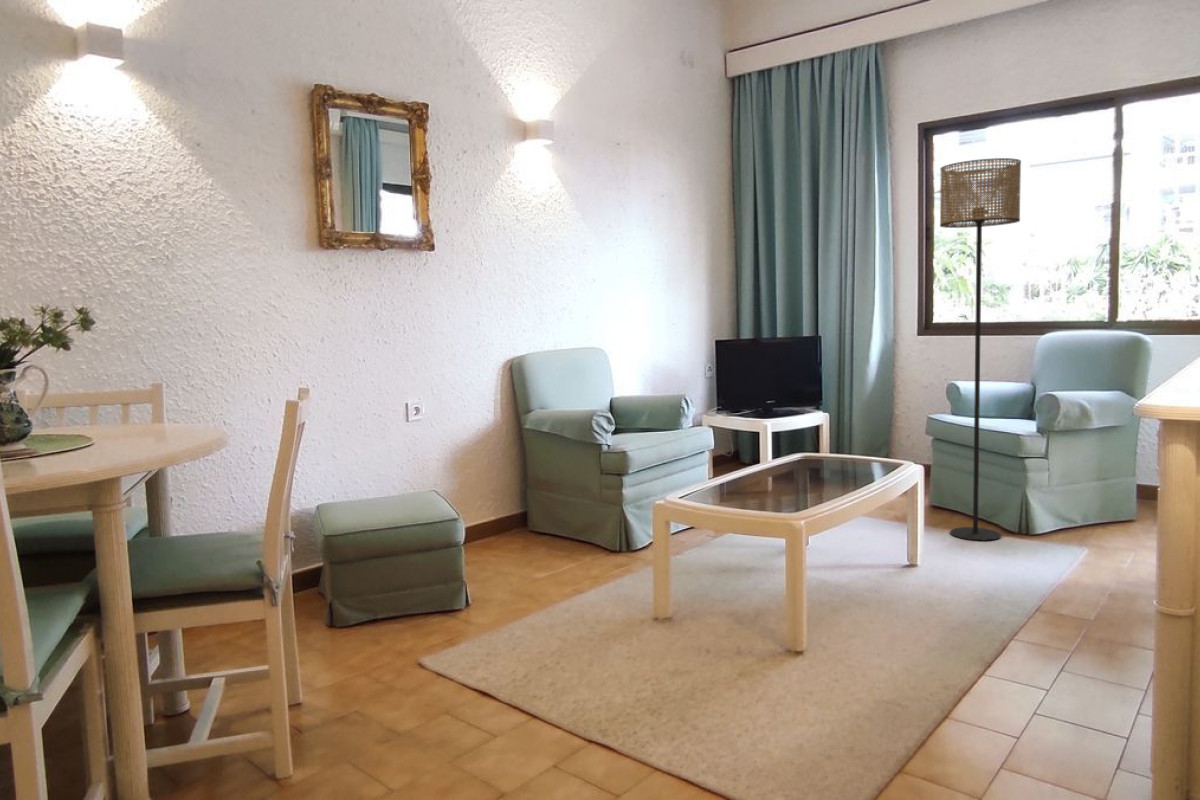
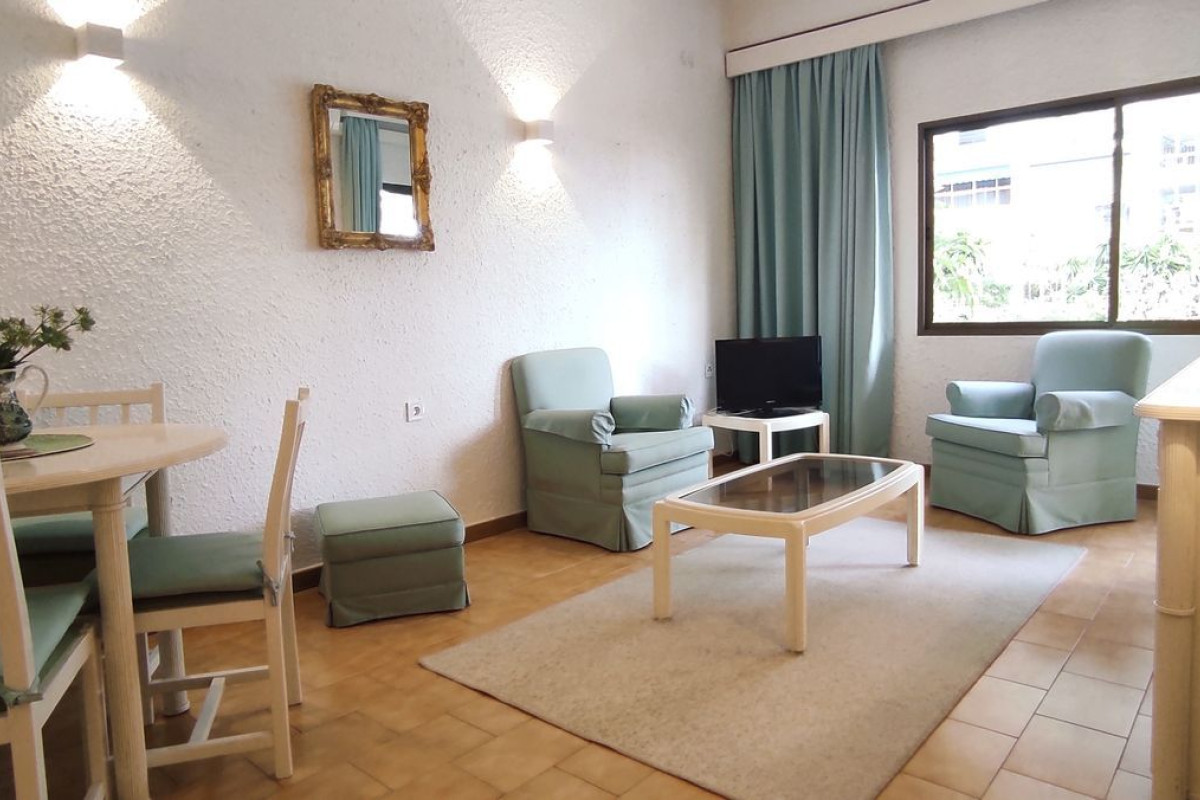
- floor lamp (977, 353)
